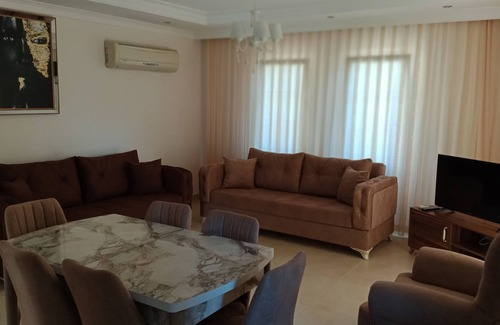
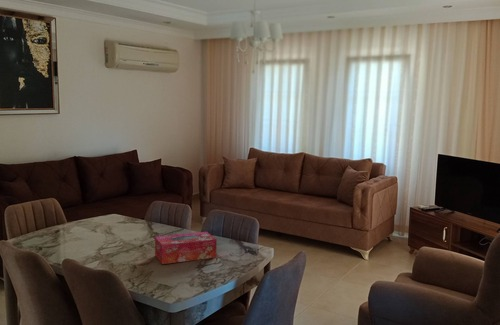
+ tissue box (185, 247)
